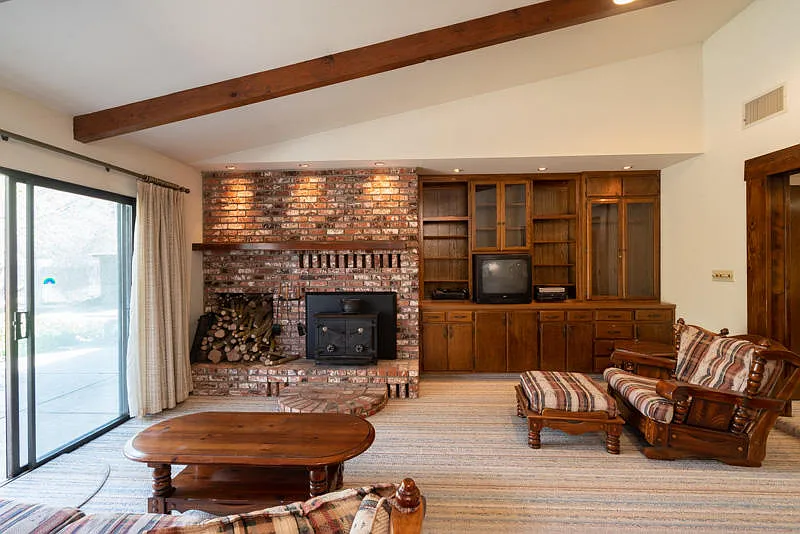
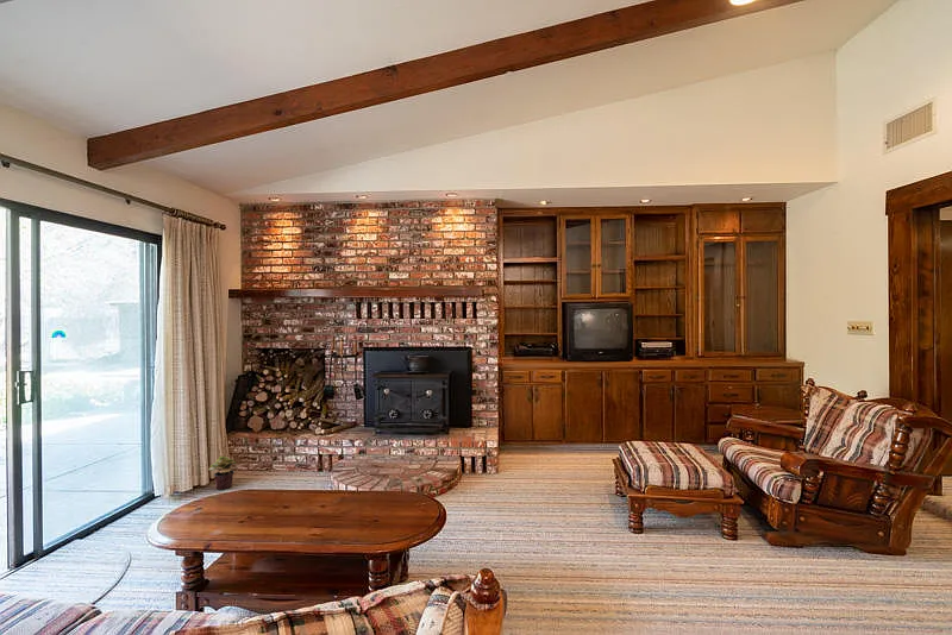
+ potted plant (221, 471)
